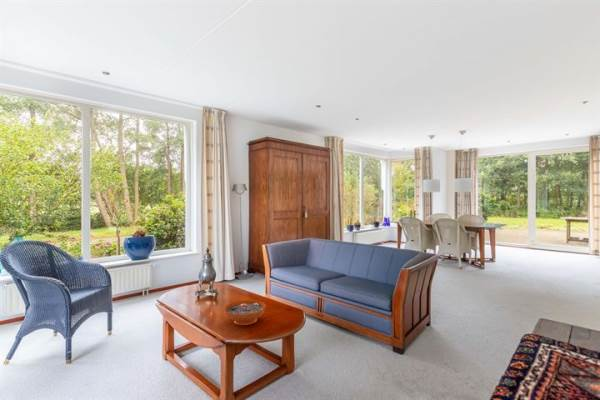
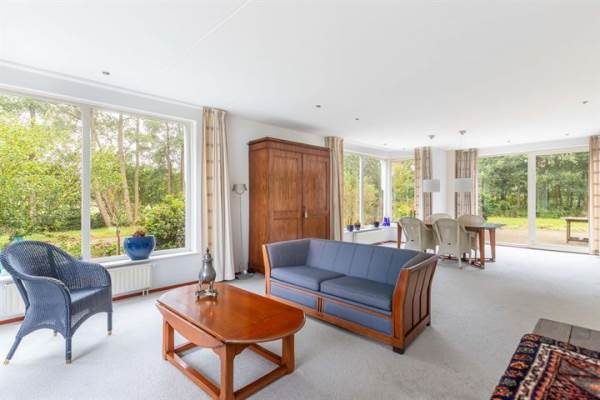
- decorative bowl (245, 313)
